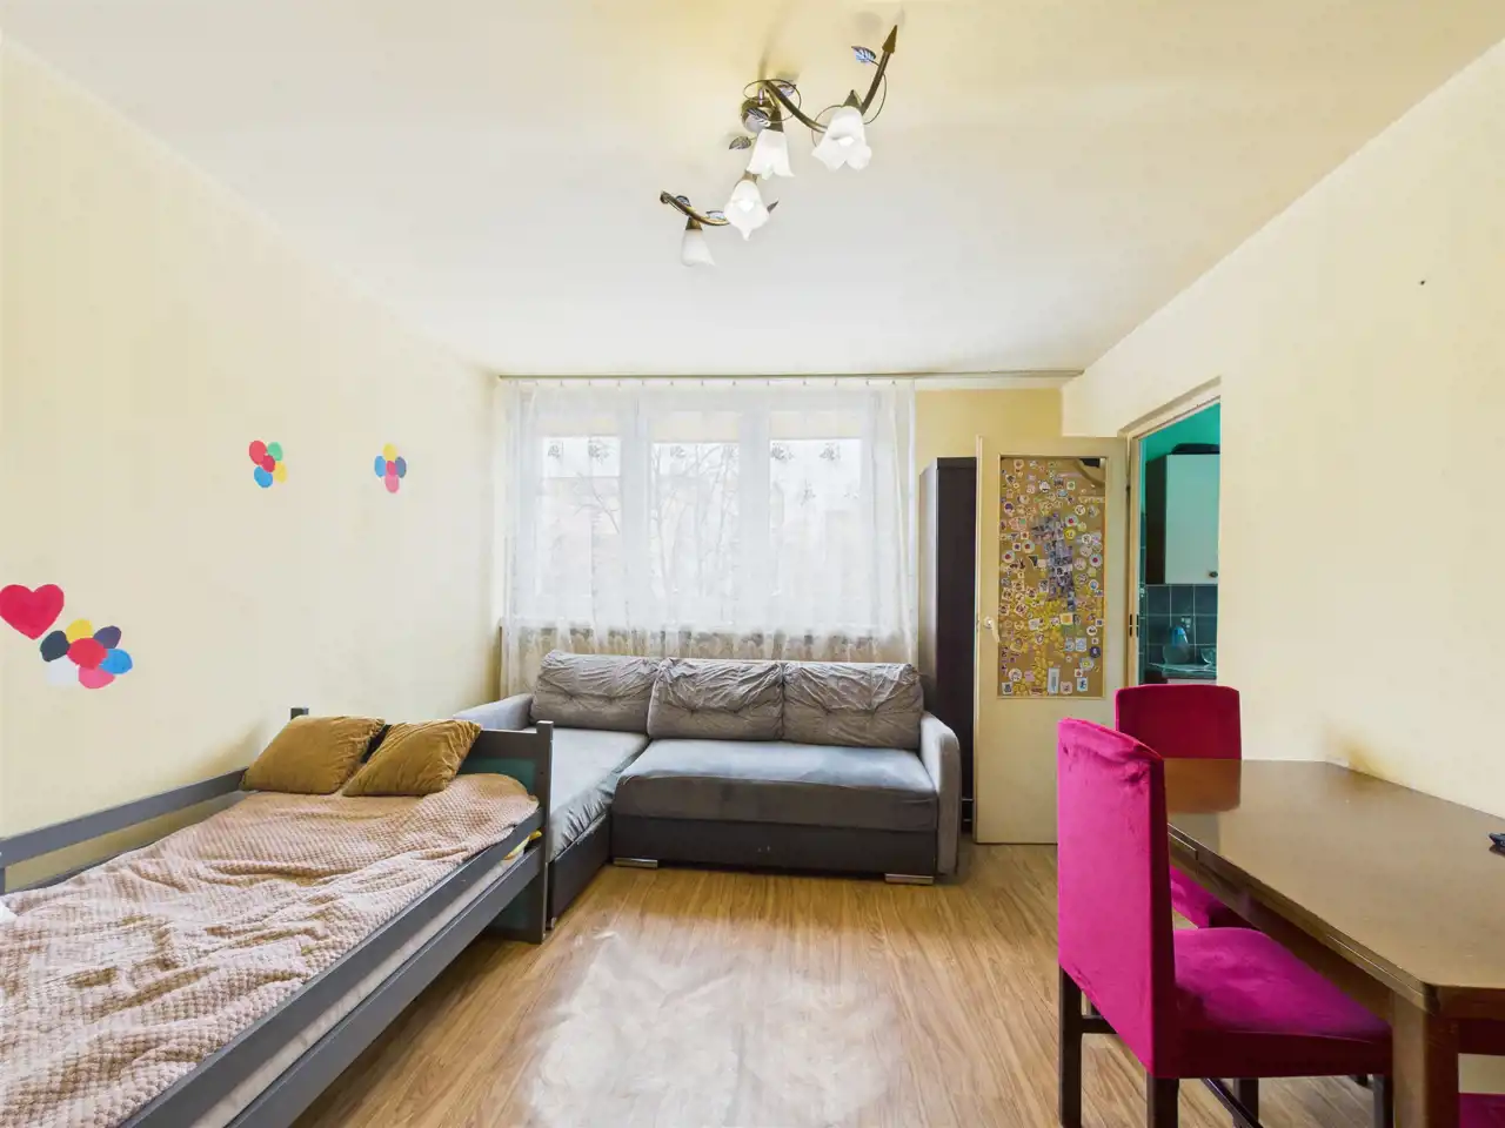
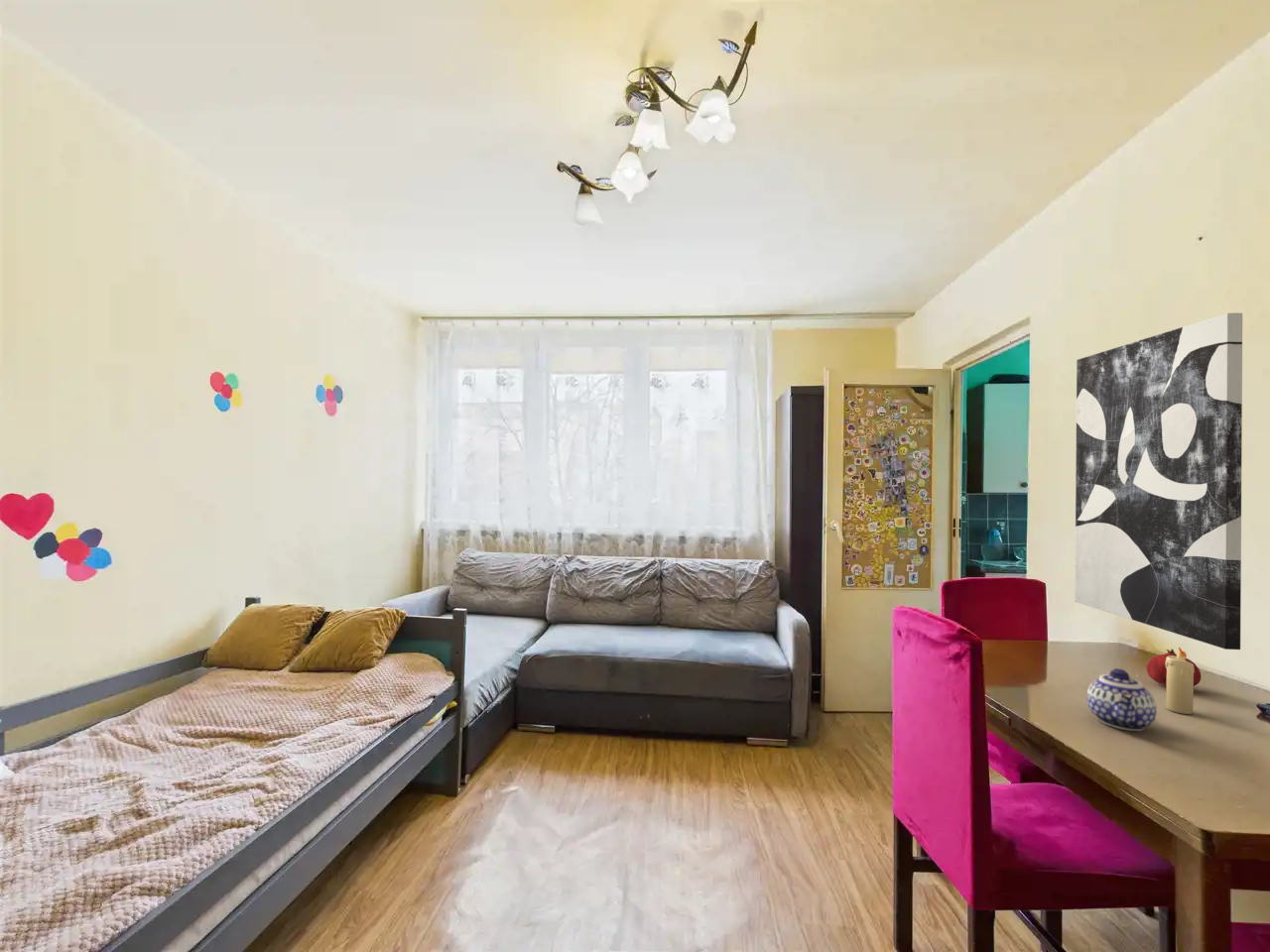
+ candle (1179, 678)
+ fruit (1166, 668)
+ teapot (1120, 696)
+ wall art (1145, 480)
